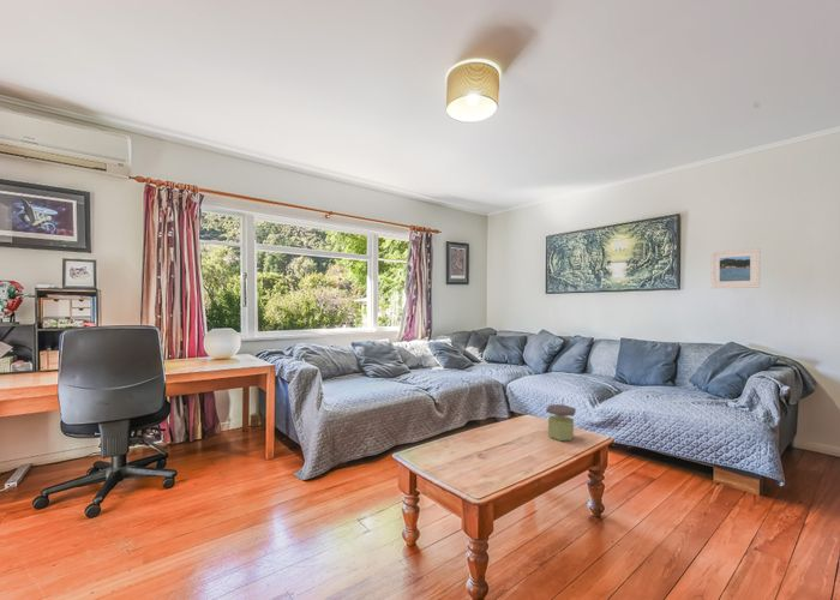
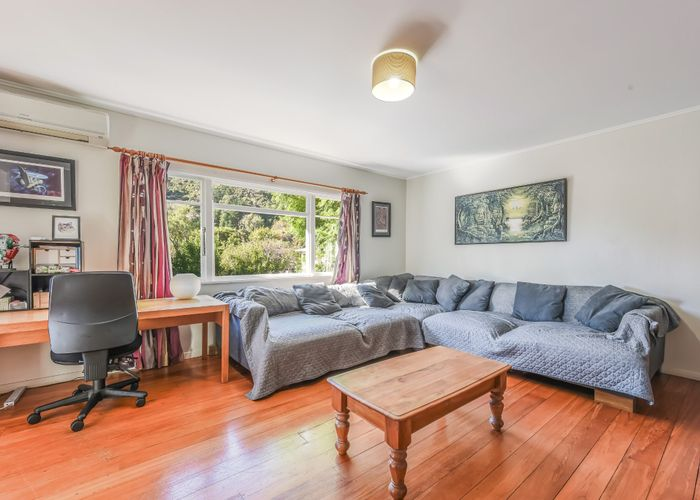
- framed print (734, 269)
- jar (560, 422)
